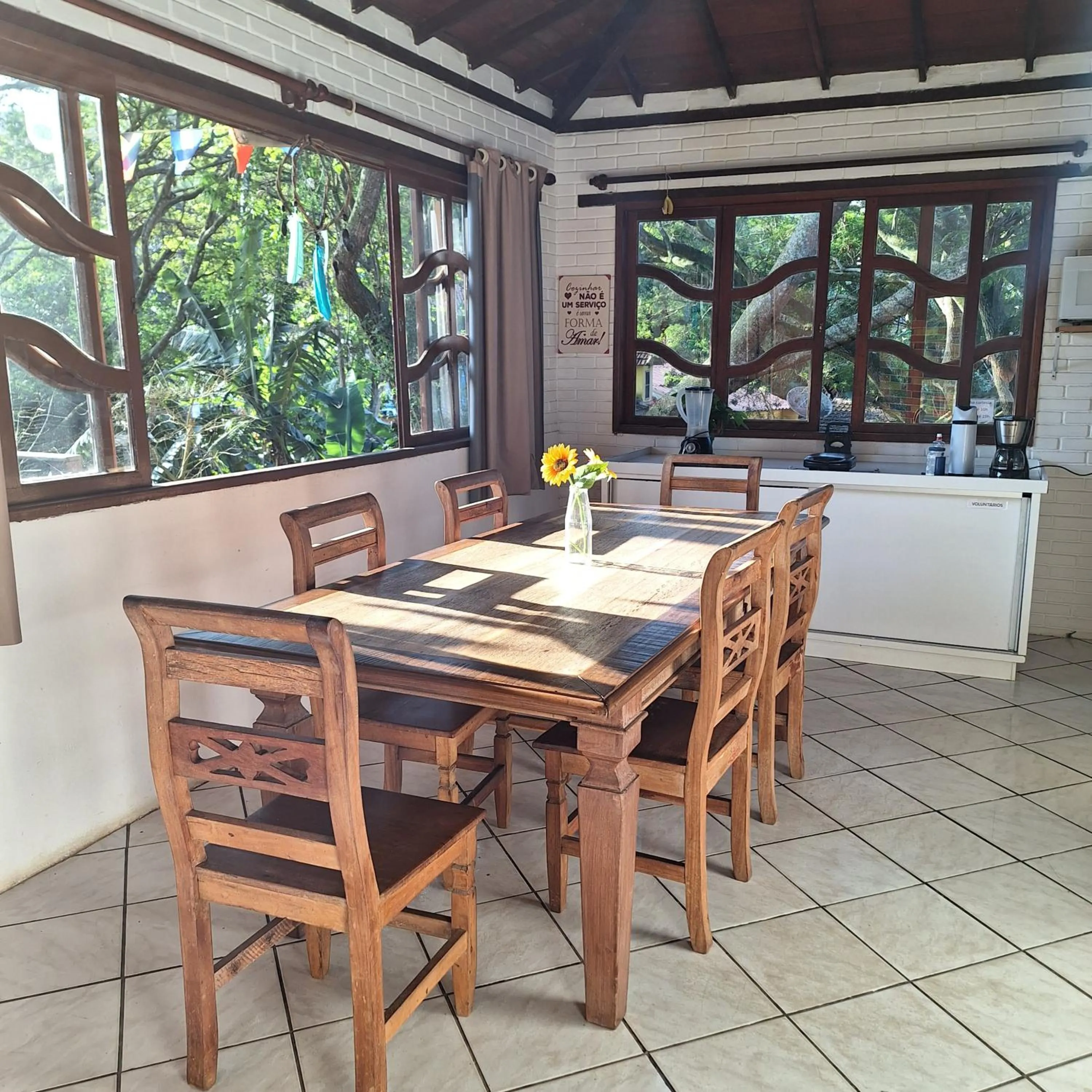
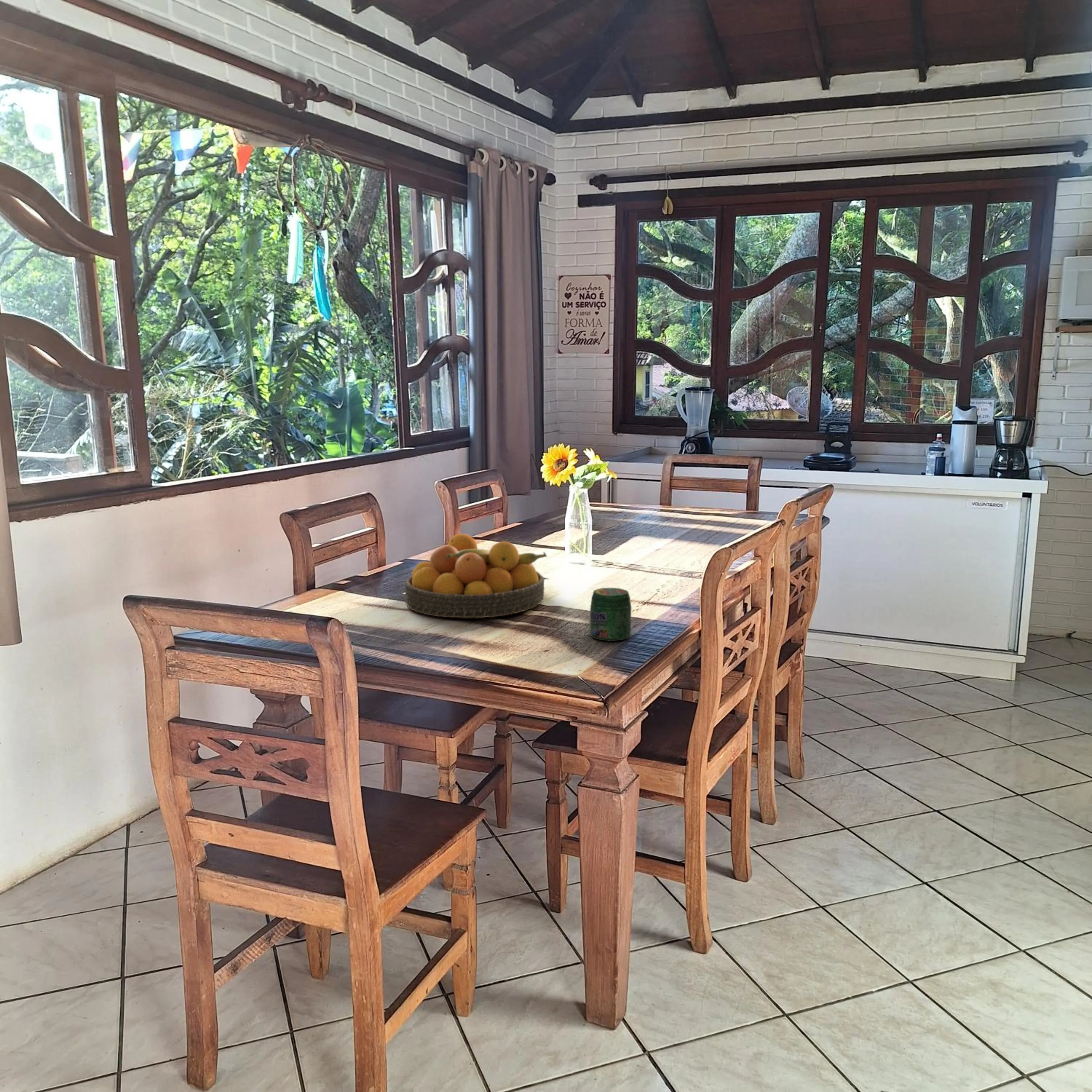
+ fruit bowl (474, 570)
+ jar (610, 613)
